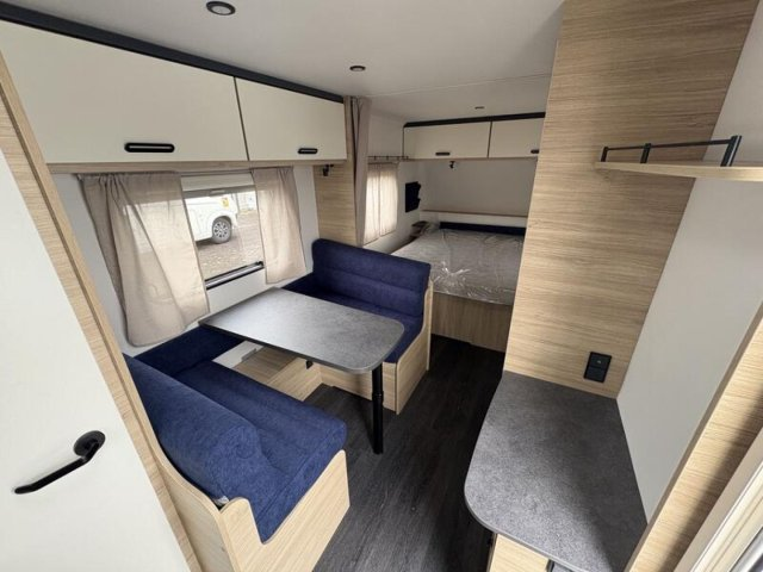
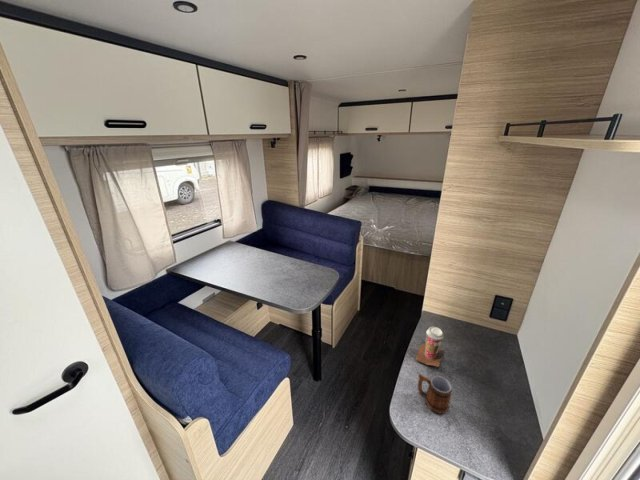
+ mug (433, 390)
+ coffee cup (431, 341)
